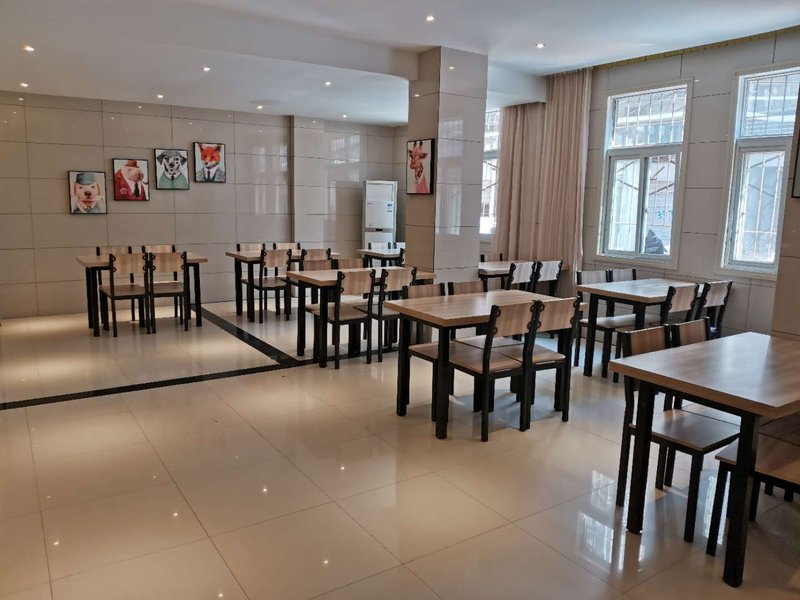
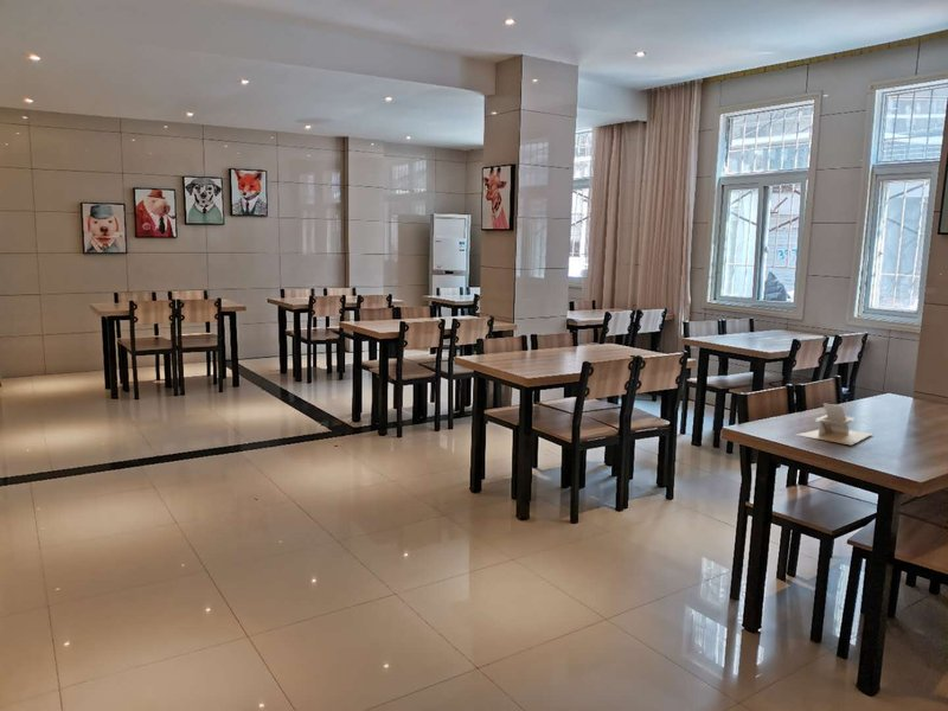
+ napkin holder (834, 418)
